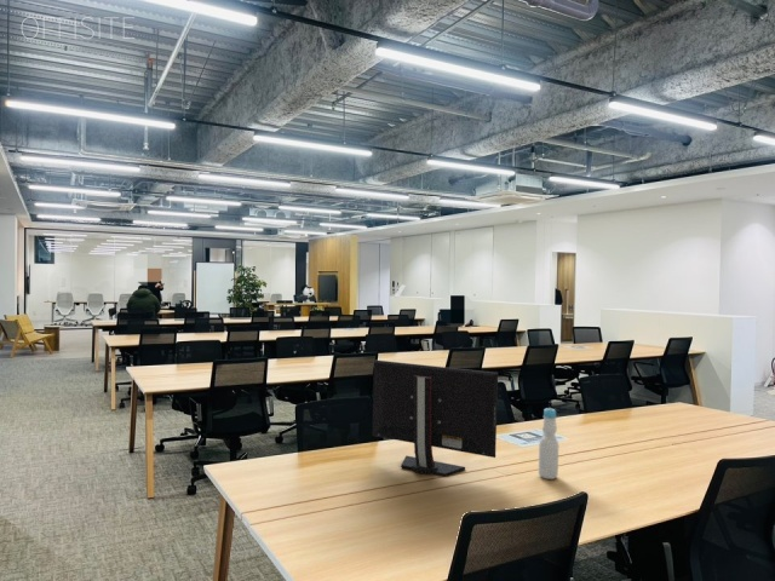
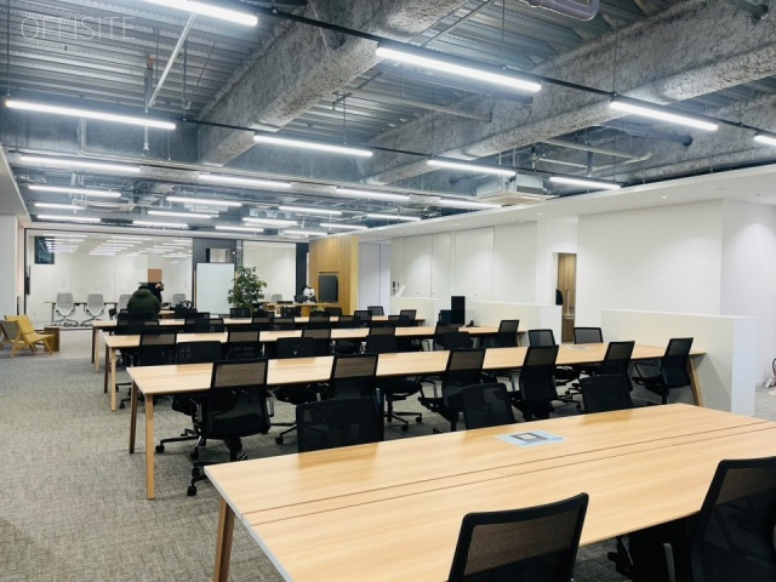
- computer monitor (427, 418)
- bottle (549, 442)
